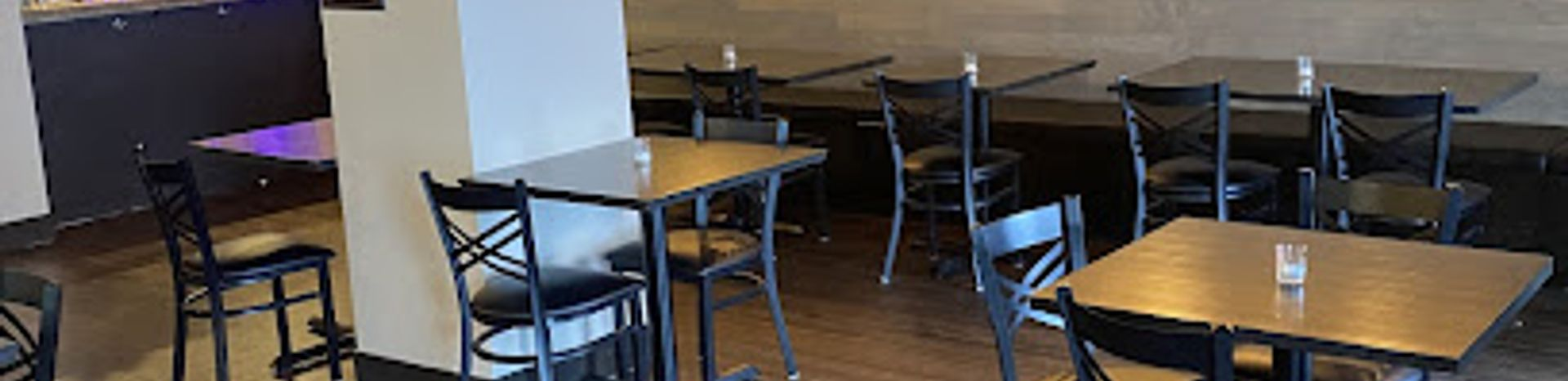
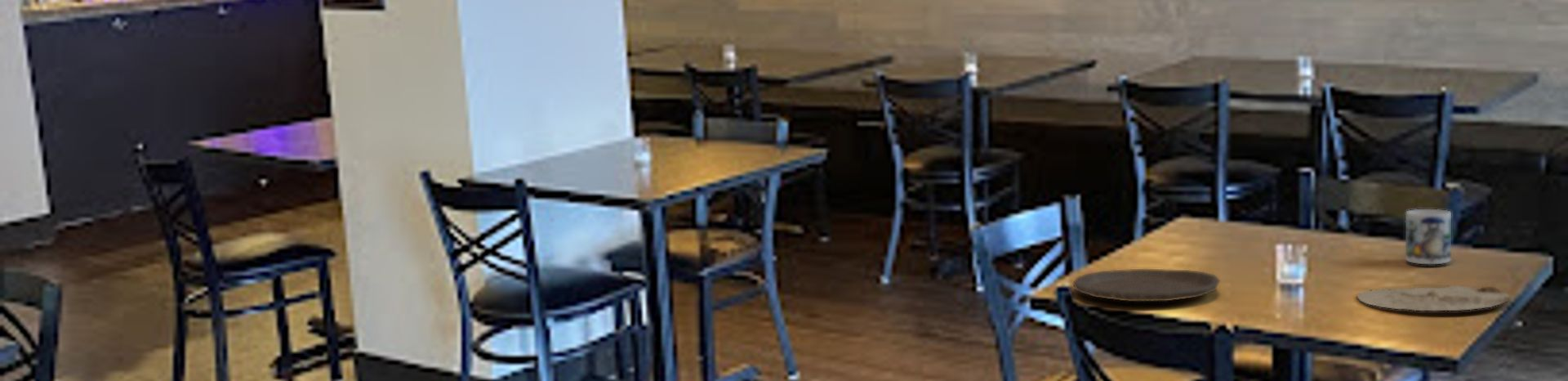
+ mug (1426, 235)
+ plate (1146, 285)
+ plate (1432, 294)
